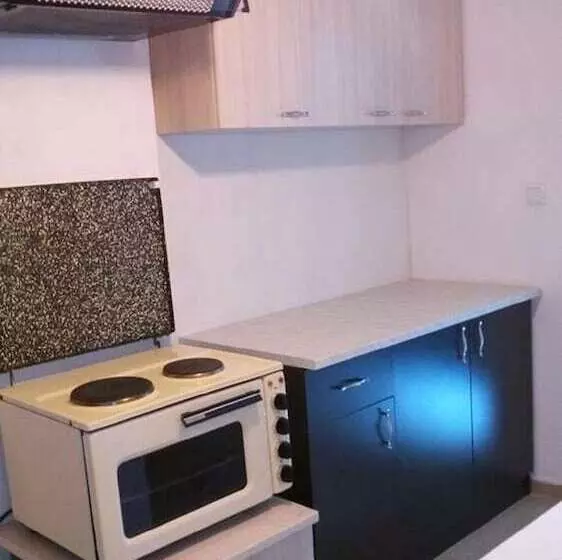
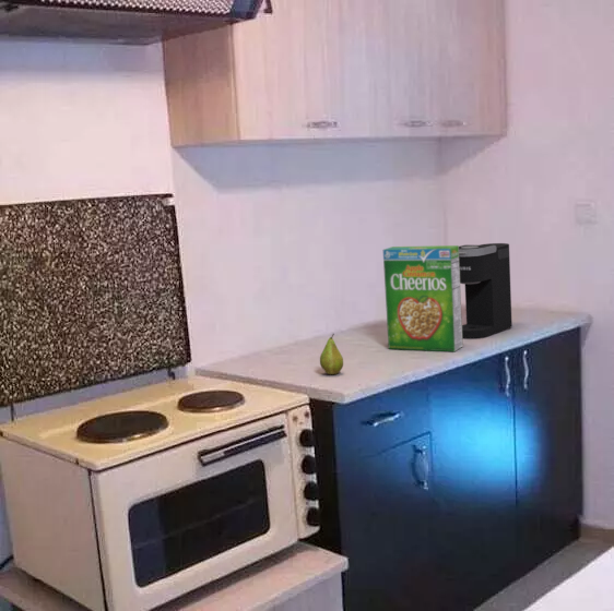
+ fruit (331, 352)
+ coffee maker (482, 288)
+ cereal box (423, 298)
